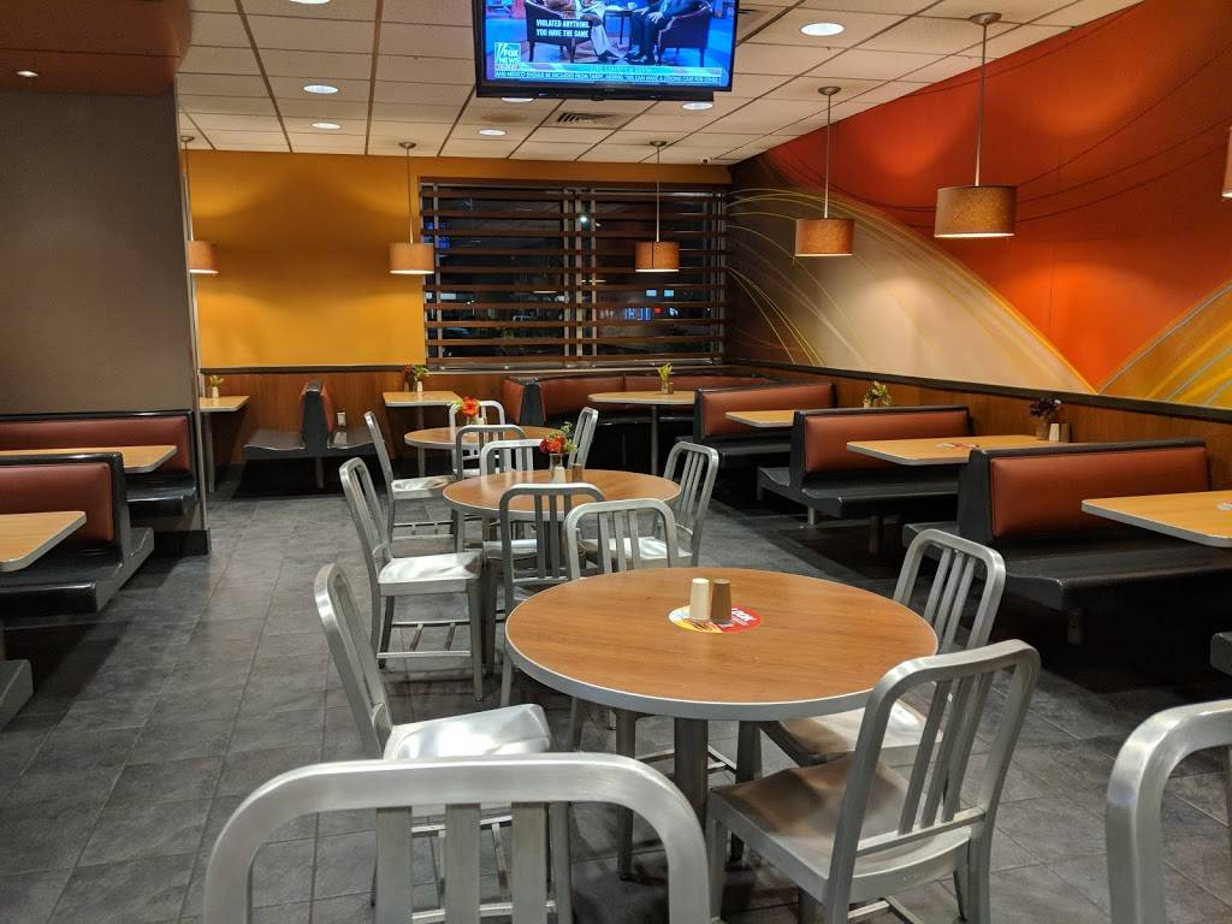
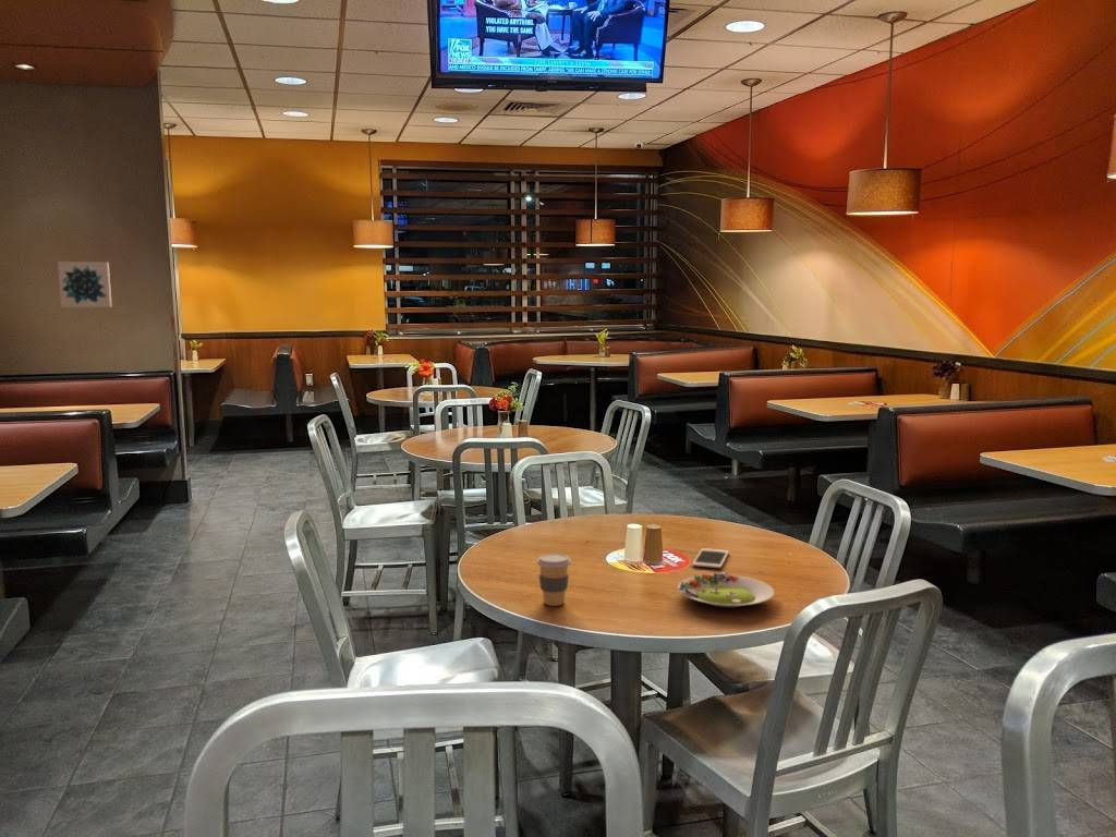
+ coffee cup (554, 580)
+ salad plate (725, 591)
+ cell phone (711, 557)
+ wall art (85, 284)
